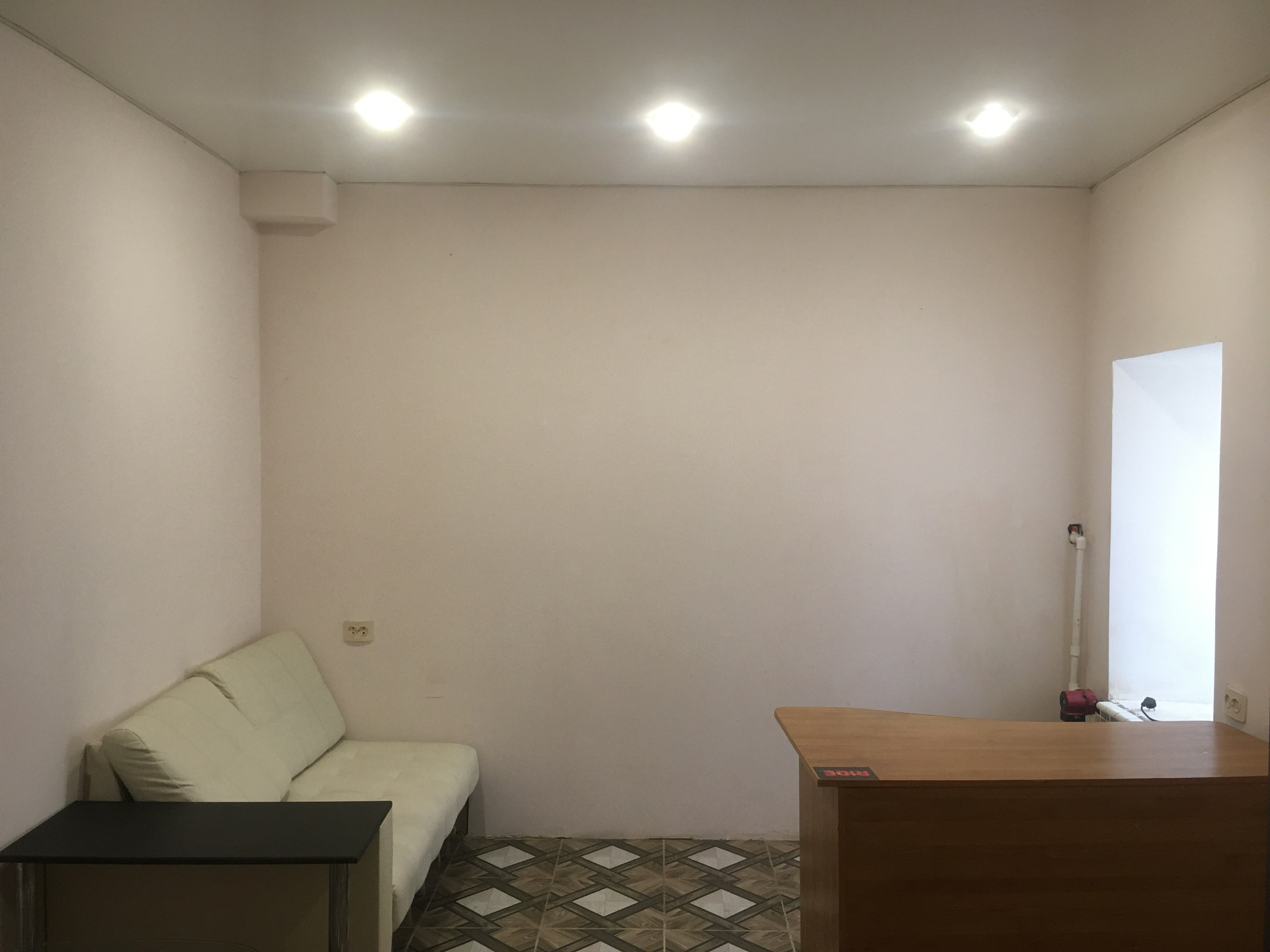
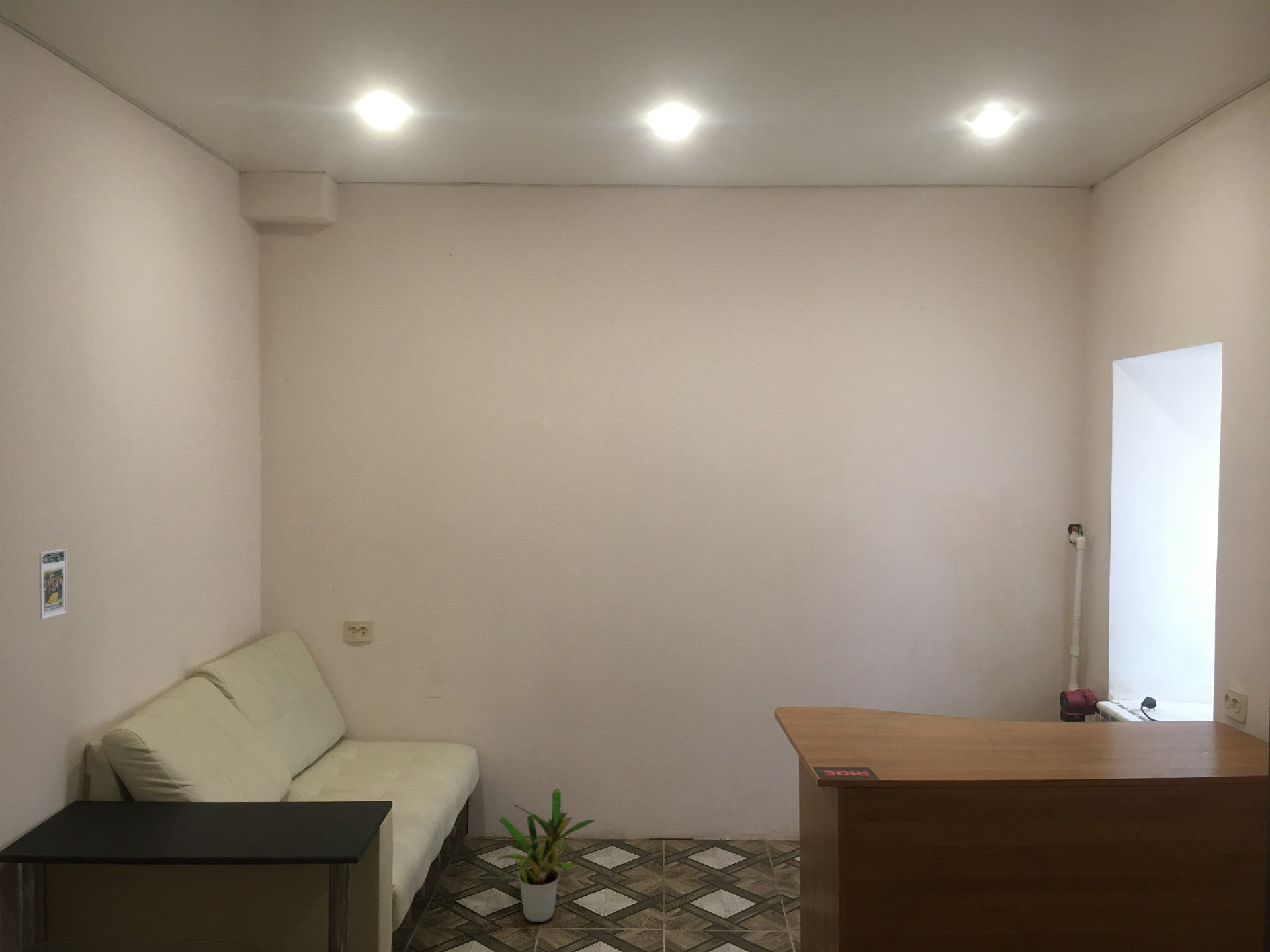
+ trading card (53, 583)
+ potted plant (546, 858)
